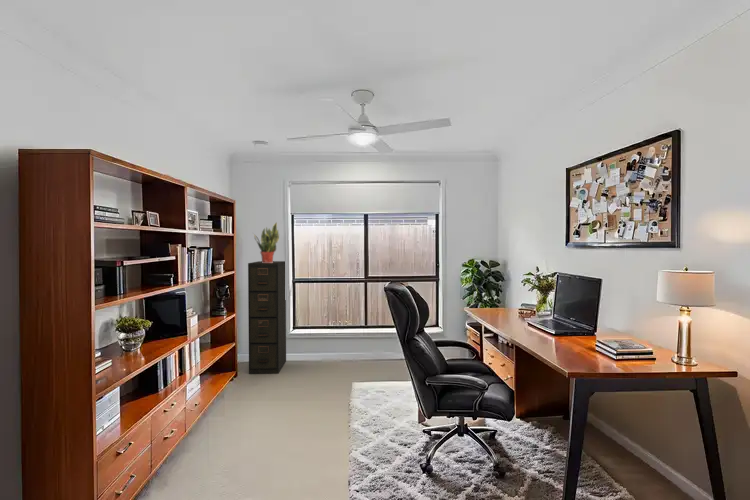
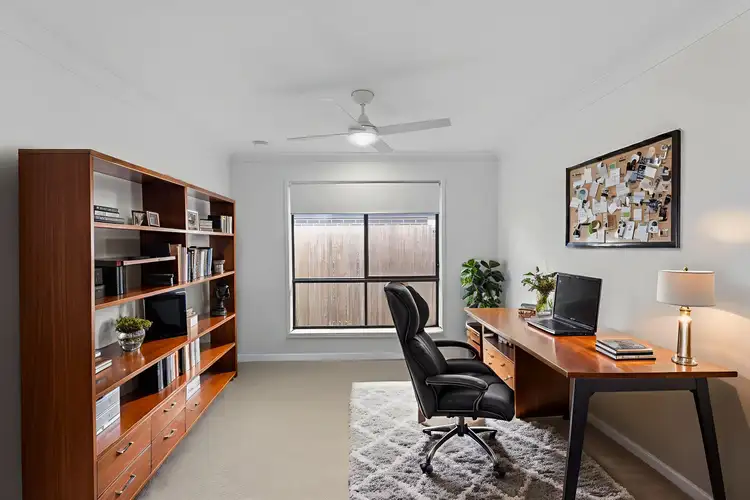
- potted plant (267, 242)
- filing cabinet (267, 315)
